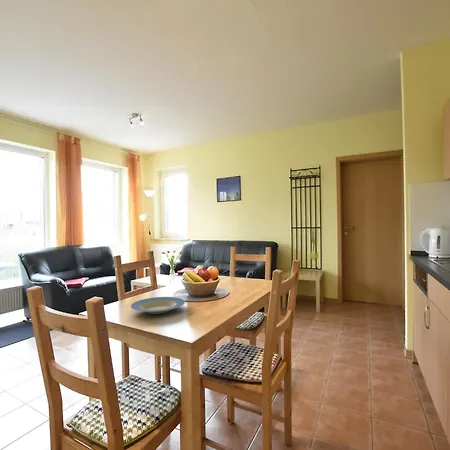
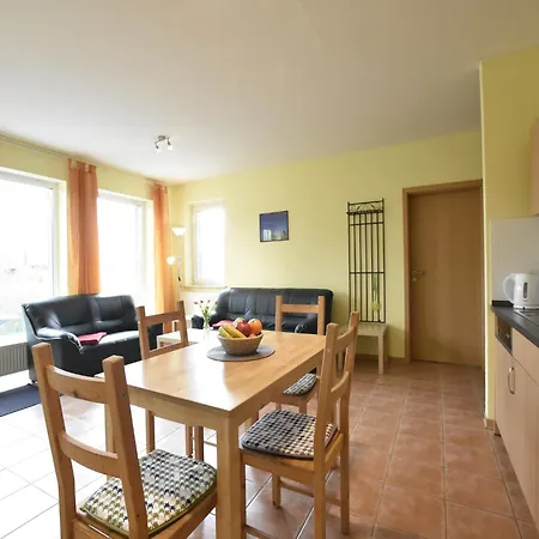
- plate (158, 306)
